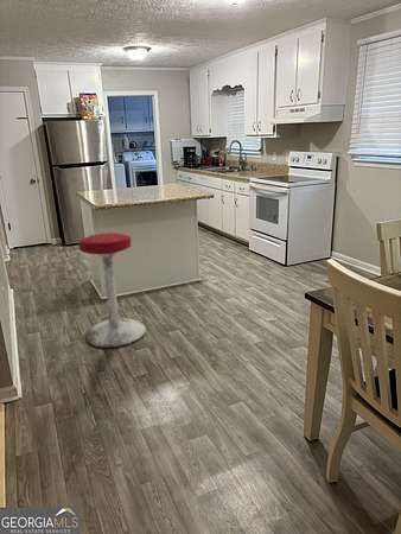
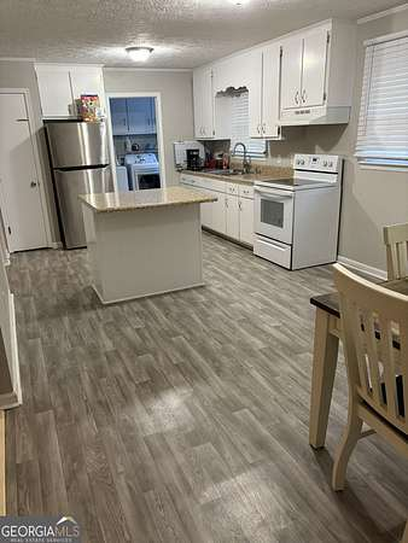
- stool (110, 286)
